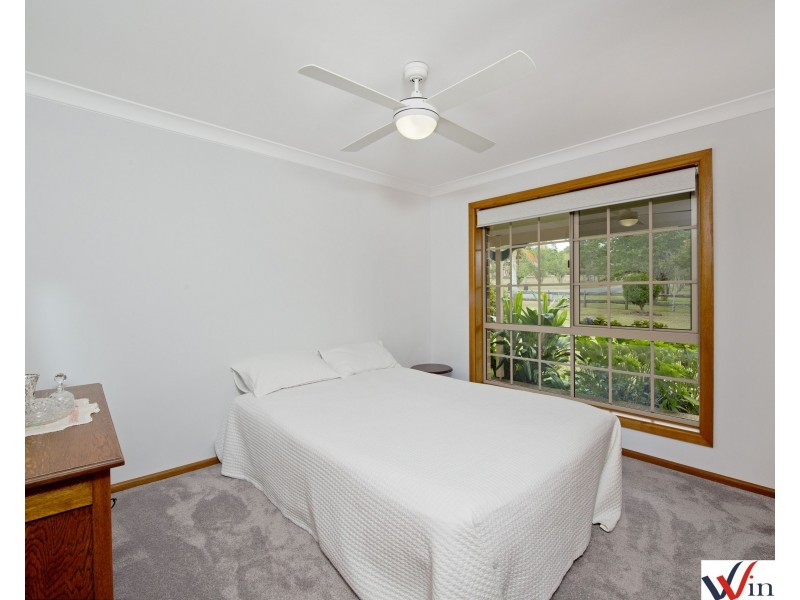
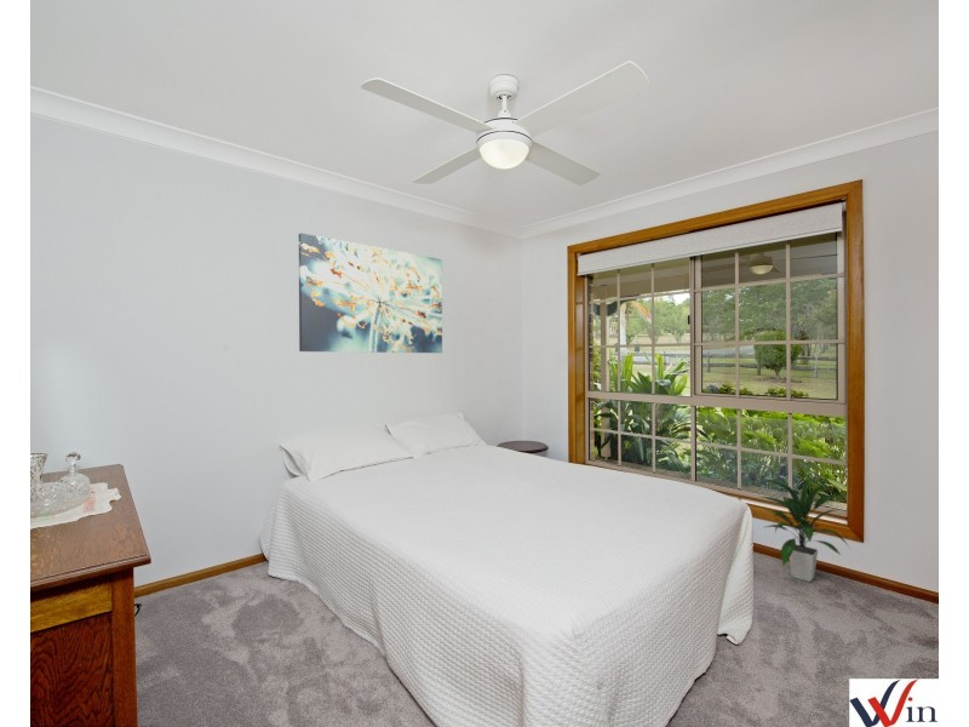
+ indoor plant (799, 525)
+ wall art (378, 299)
